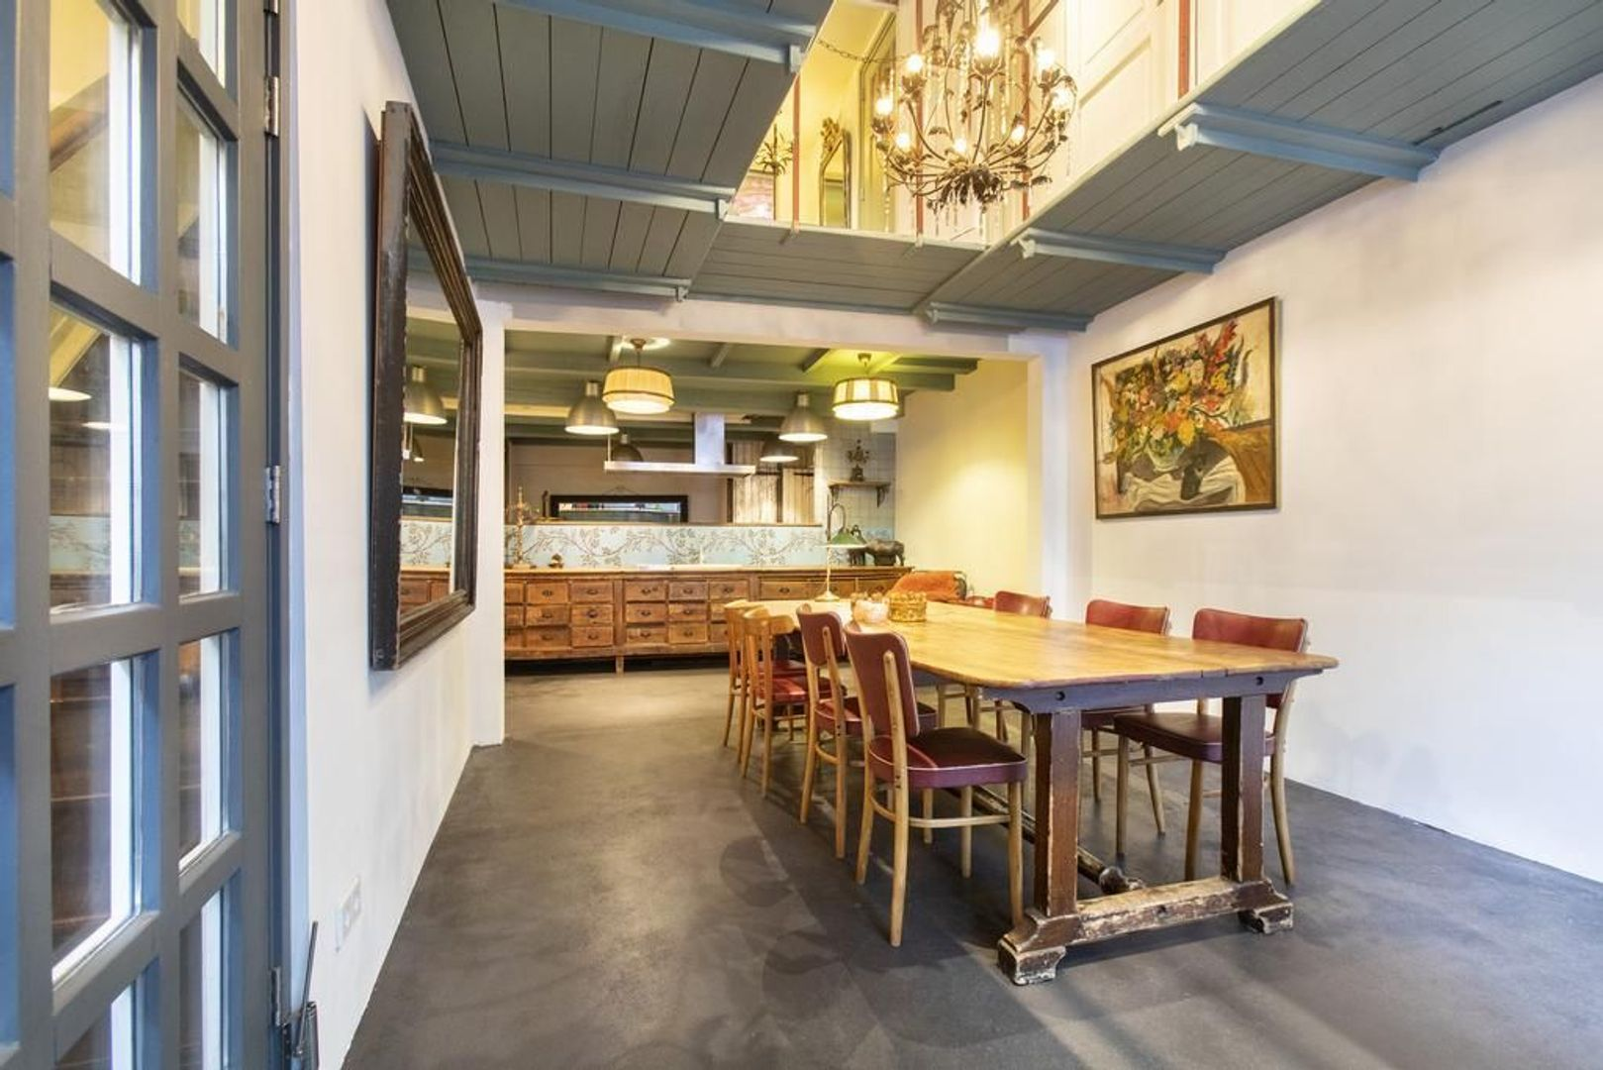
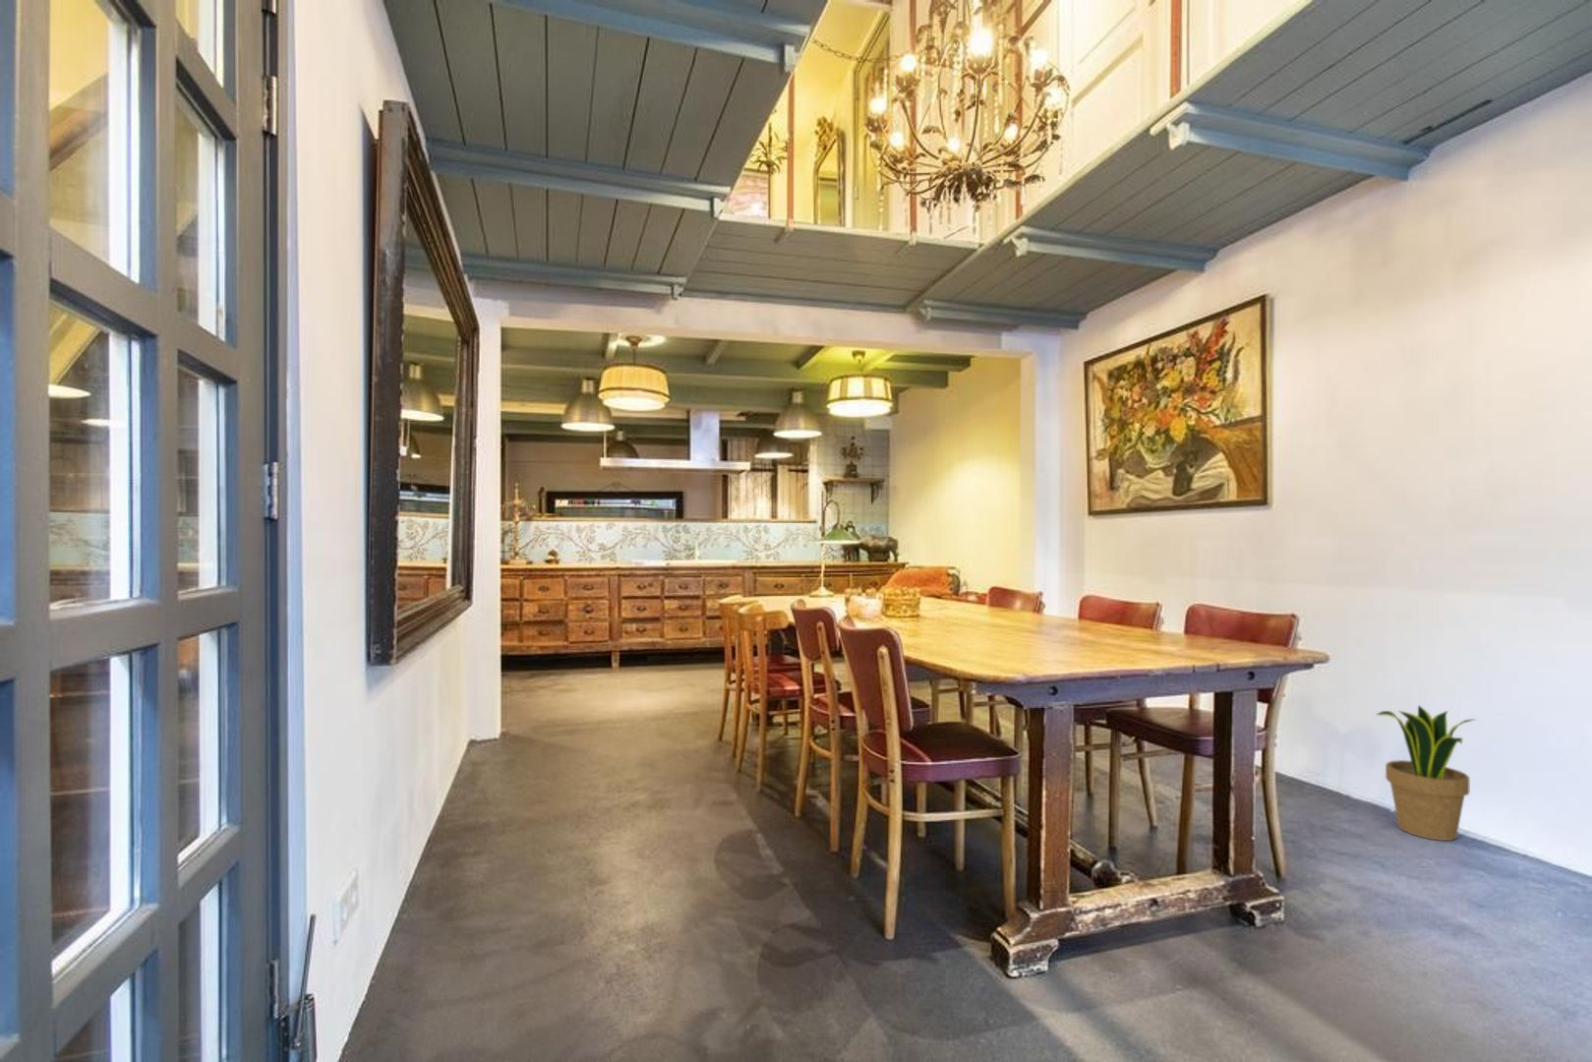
+ potted plant (1427, 769)
